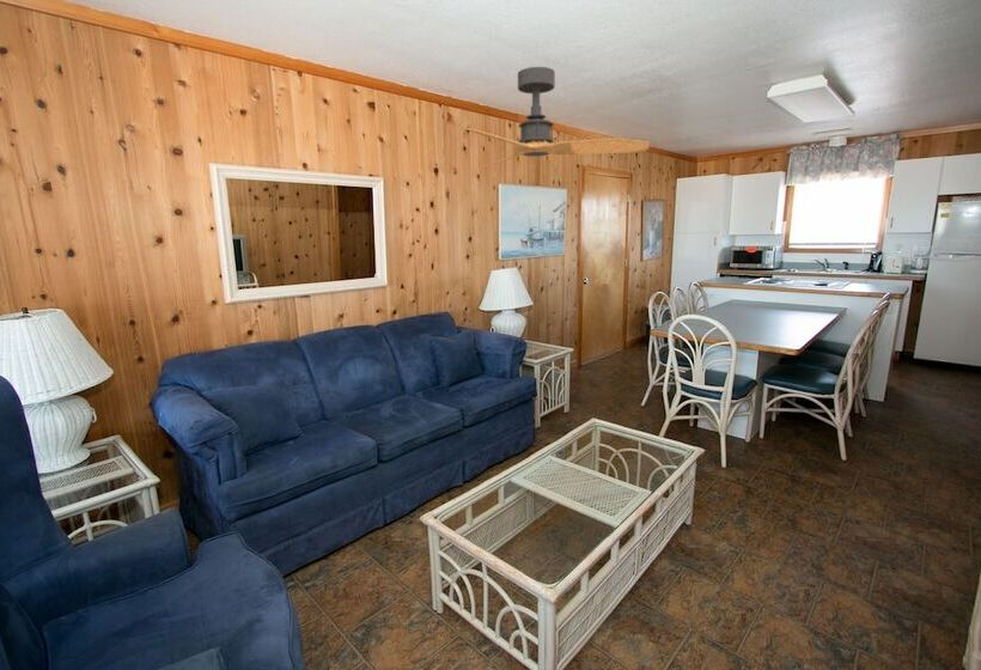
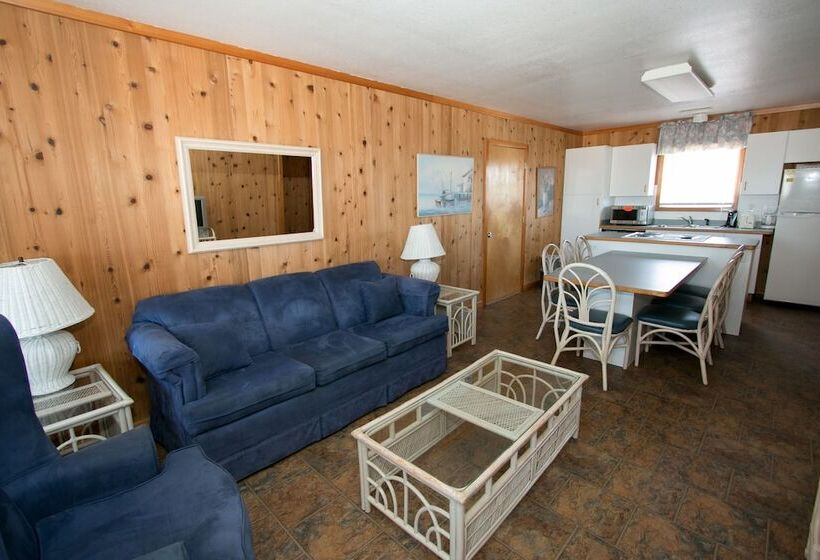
- ceiling fan (552, 122)
